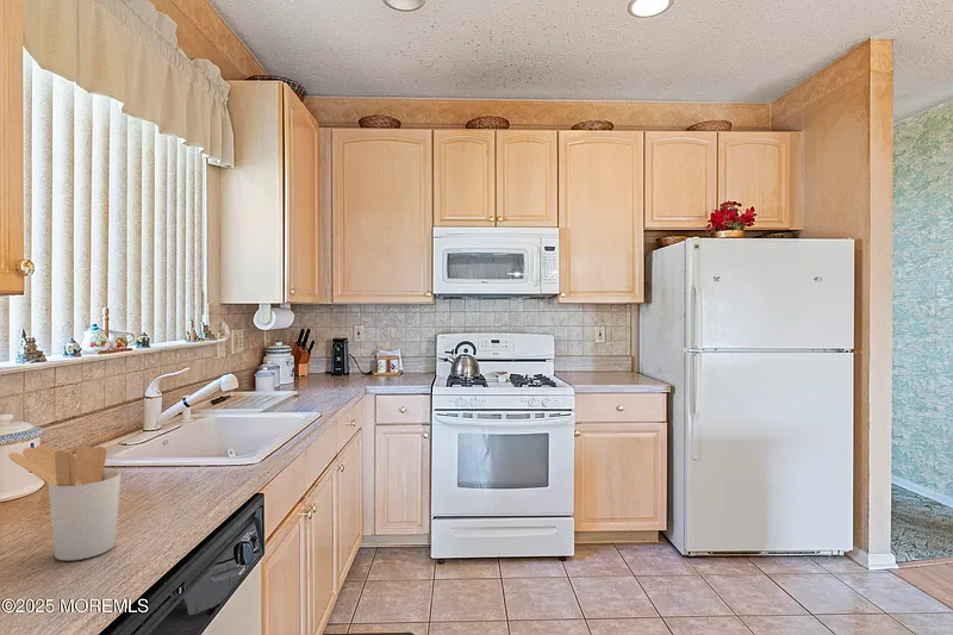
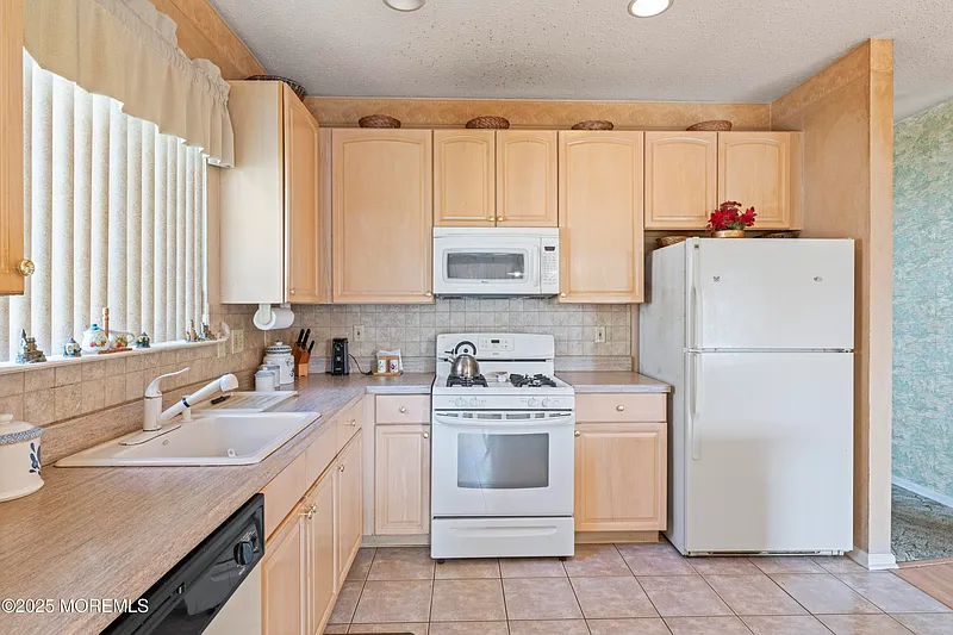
- utensil holder (68, 496)
